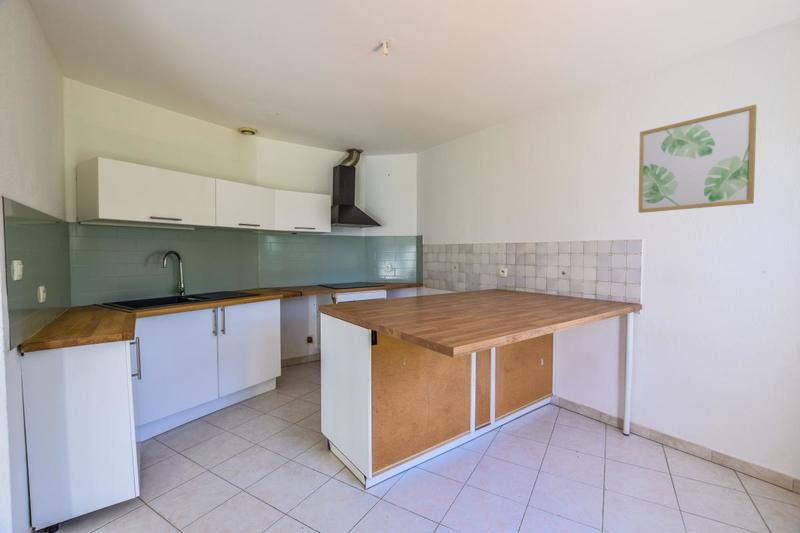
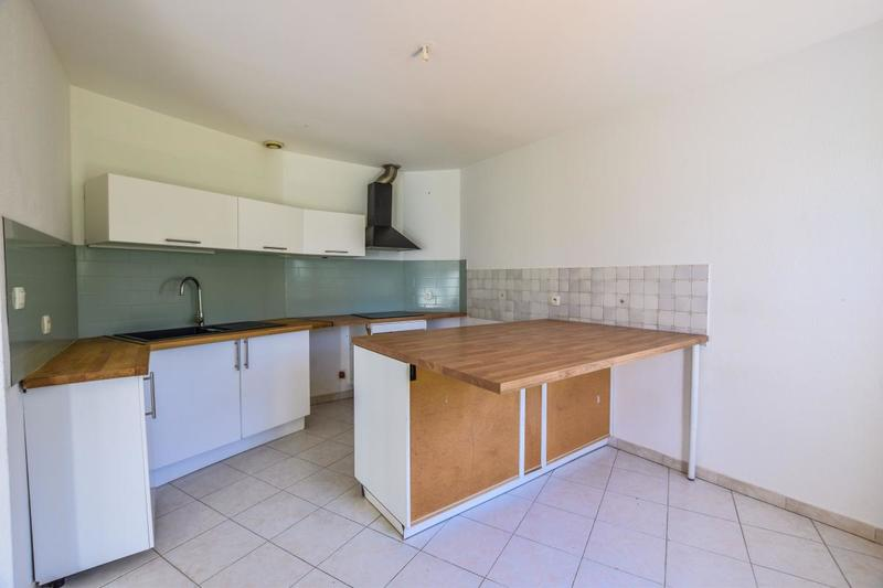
- wall art (691, 164)
